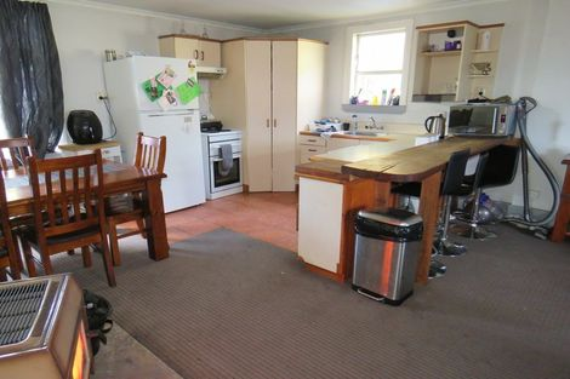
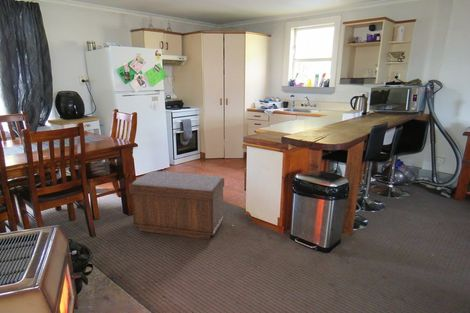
+ bench (179, 202)
